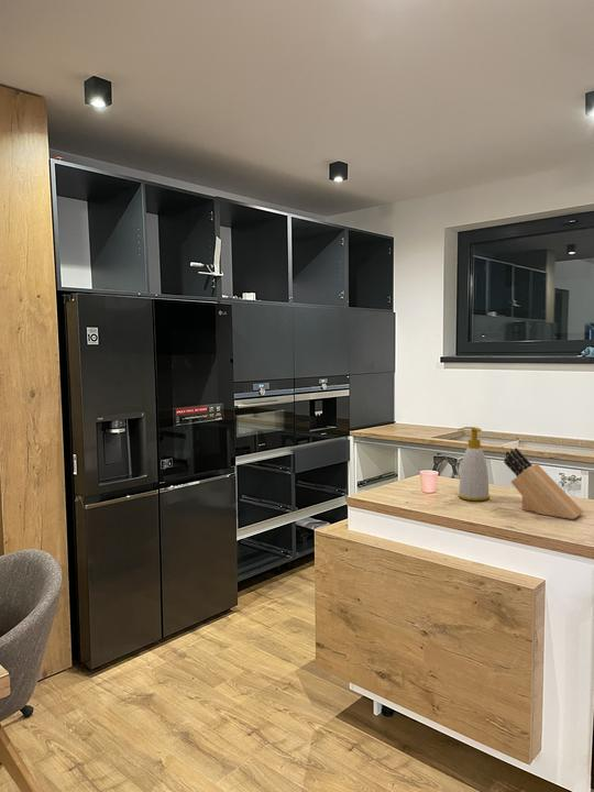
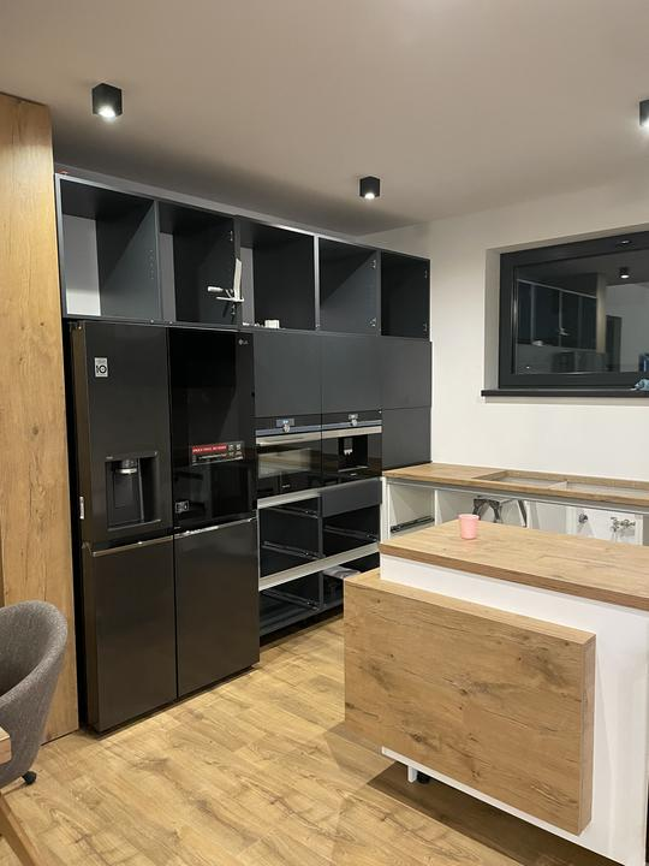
- soap bottle (473, 462)
- knife block (540, 481)
